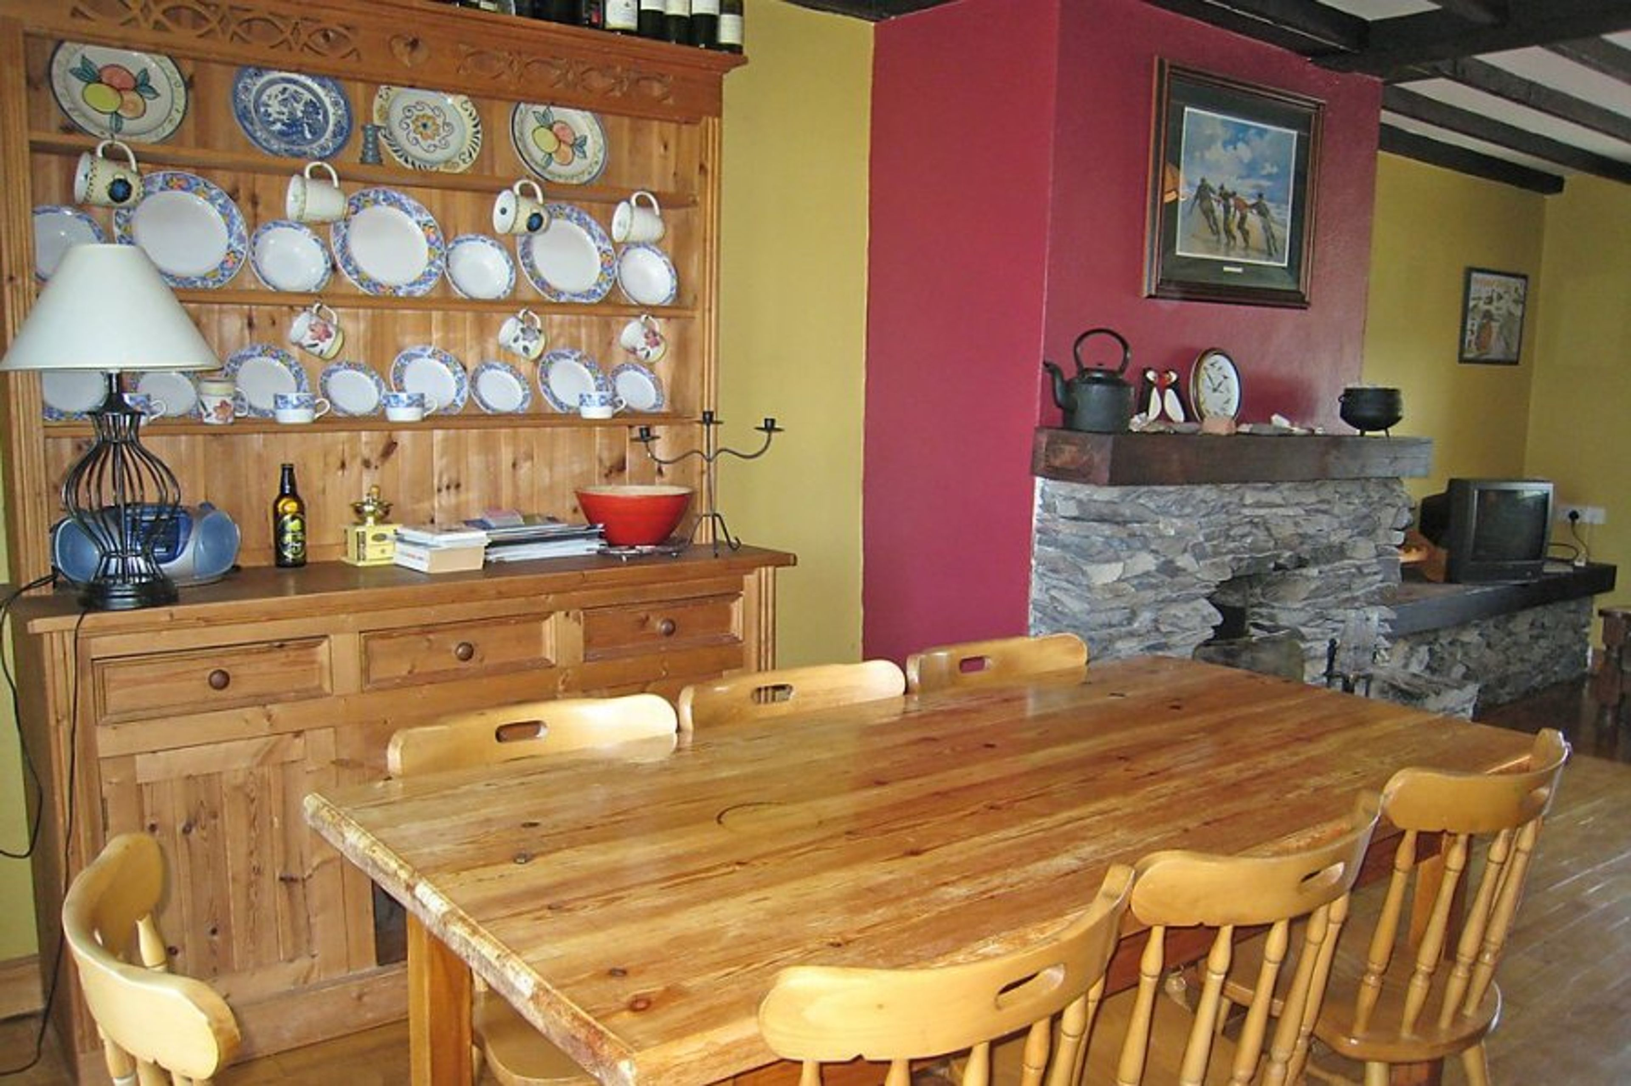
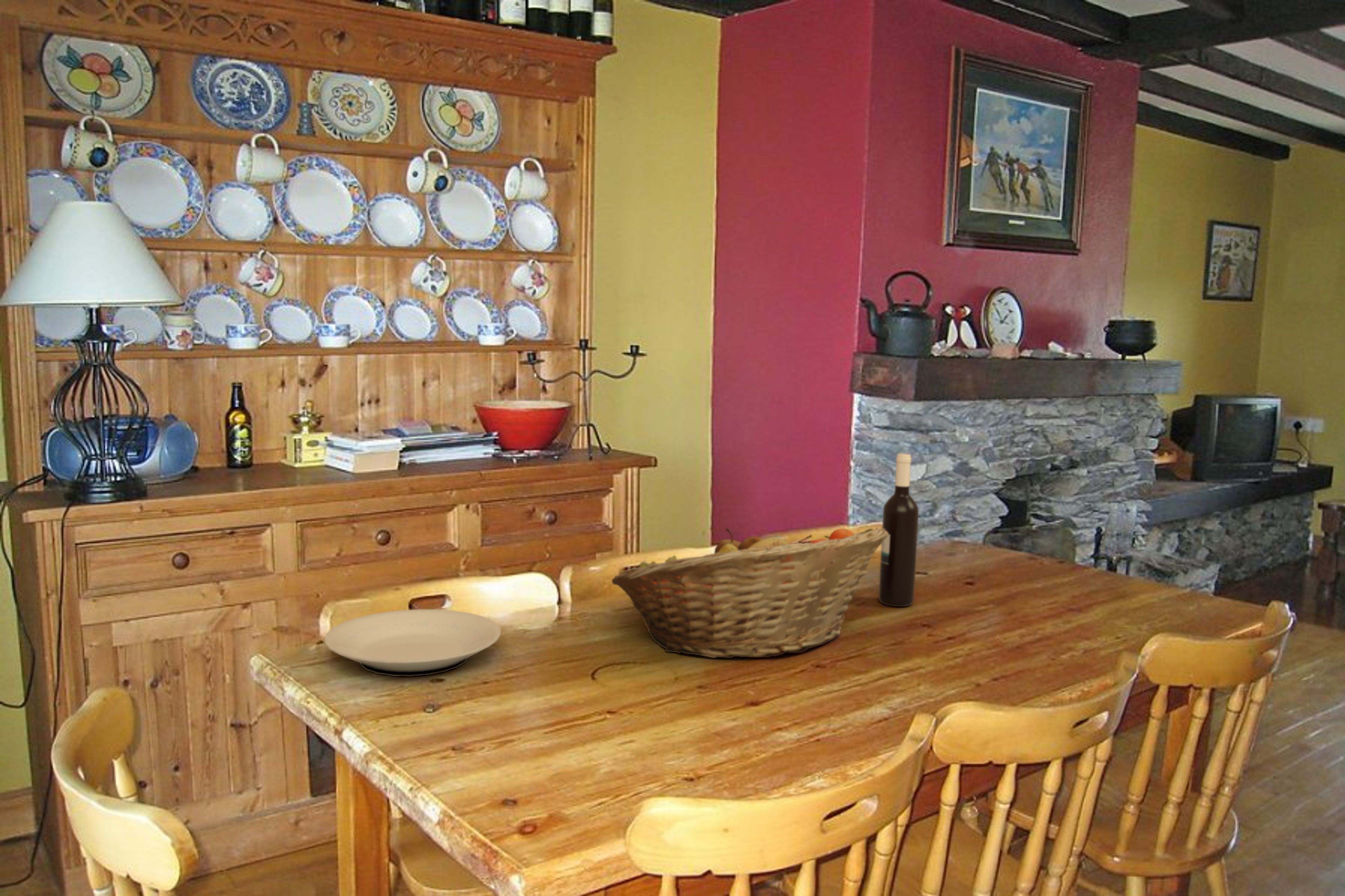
+ wine bottle (900, 529)
+ fruit basket (753, 578)
+ plate (414, 646)
